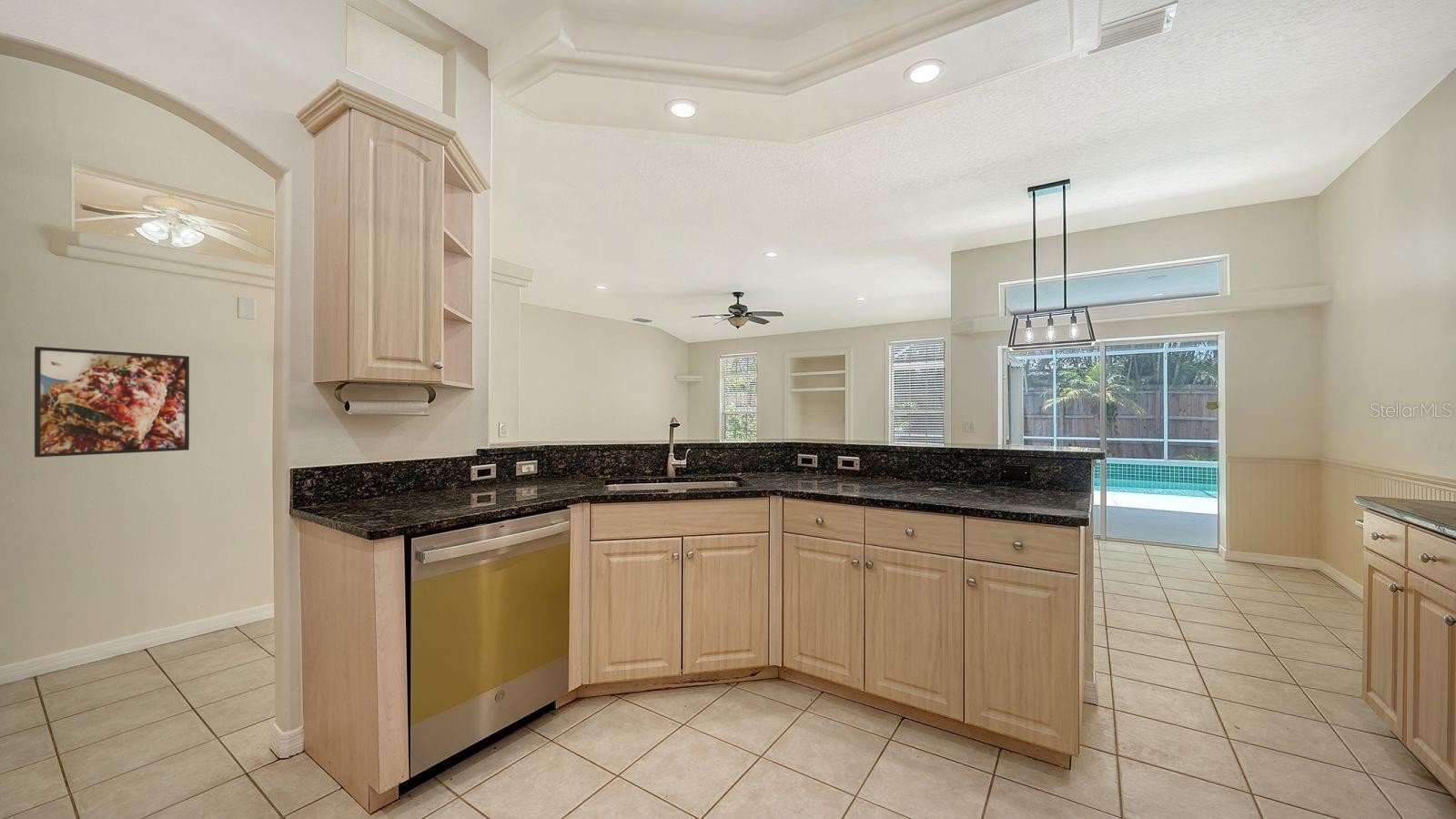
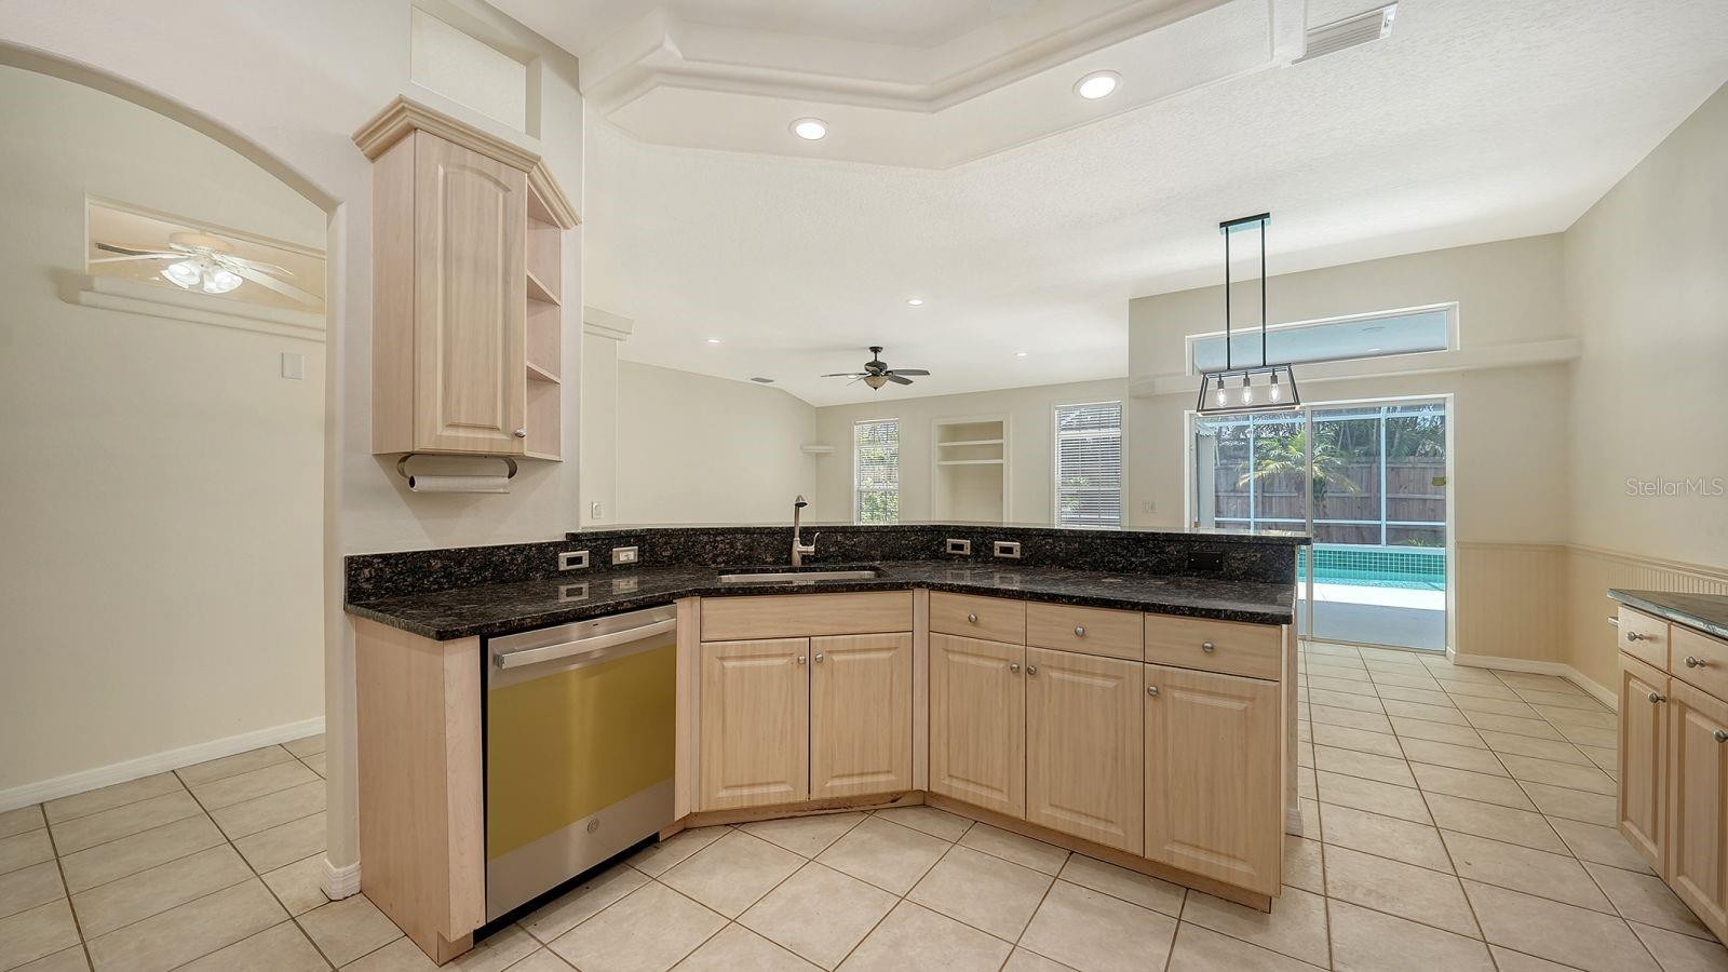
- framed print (117, 402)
